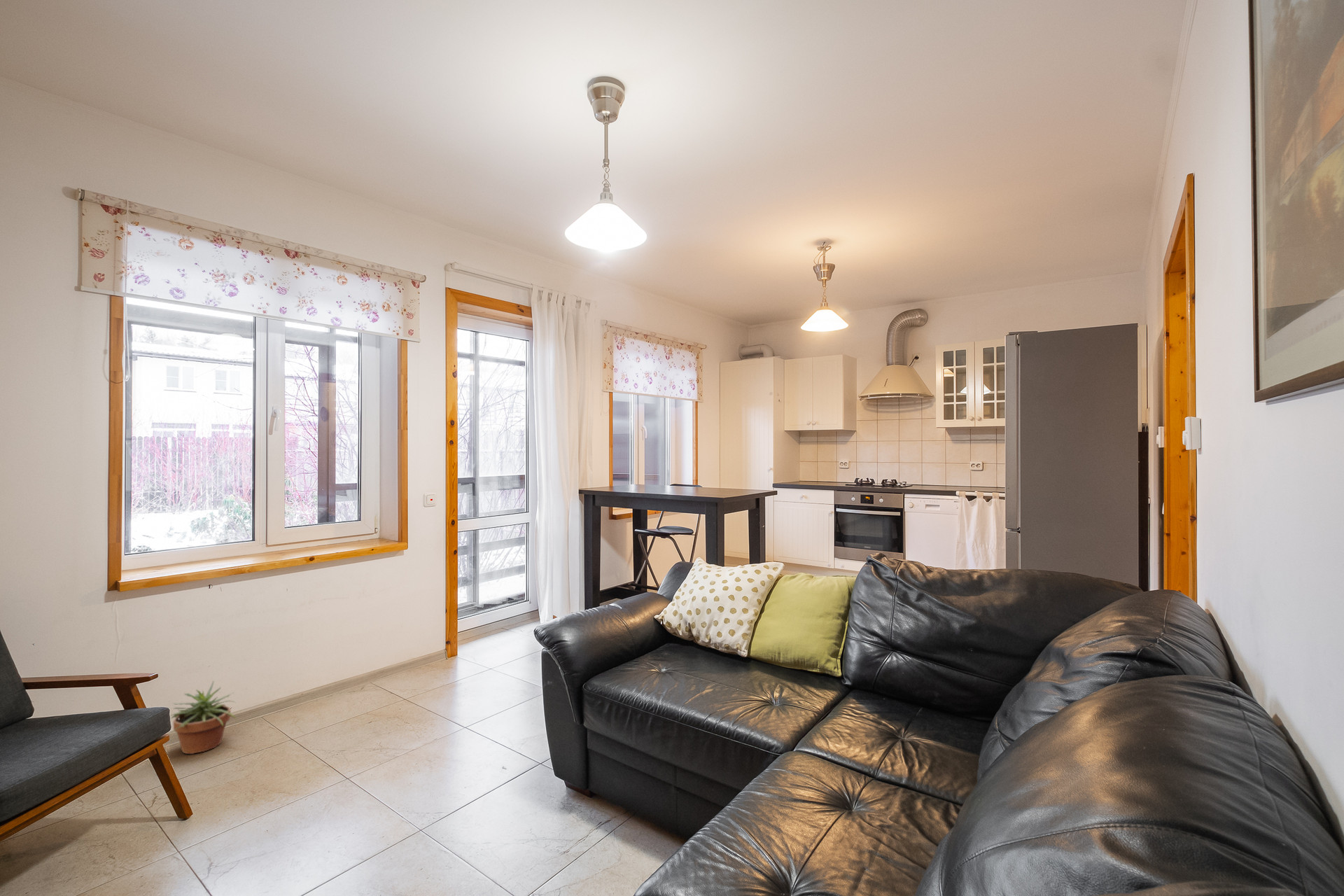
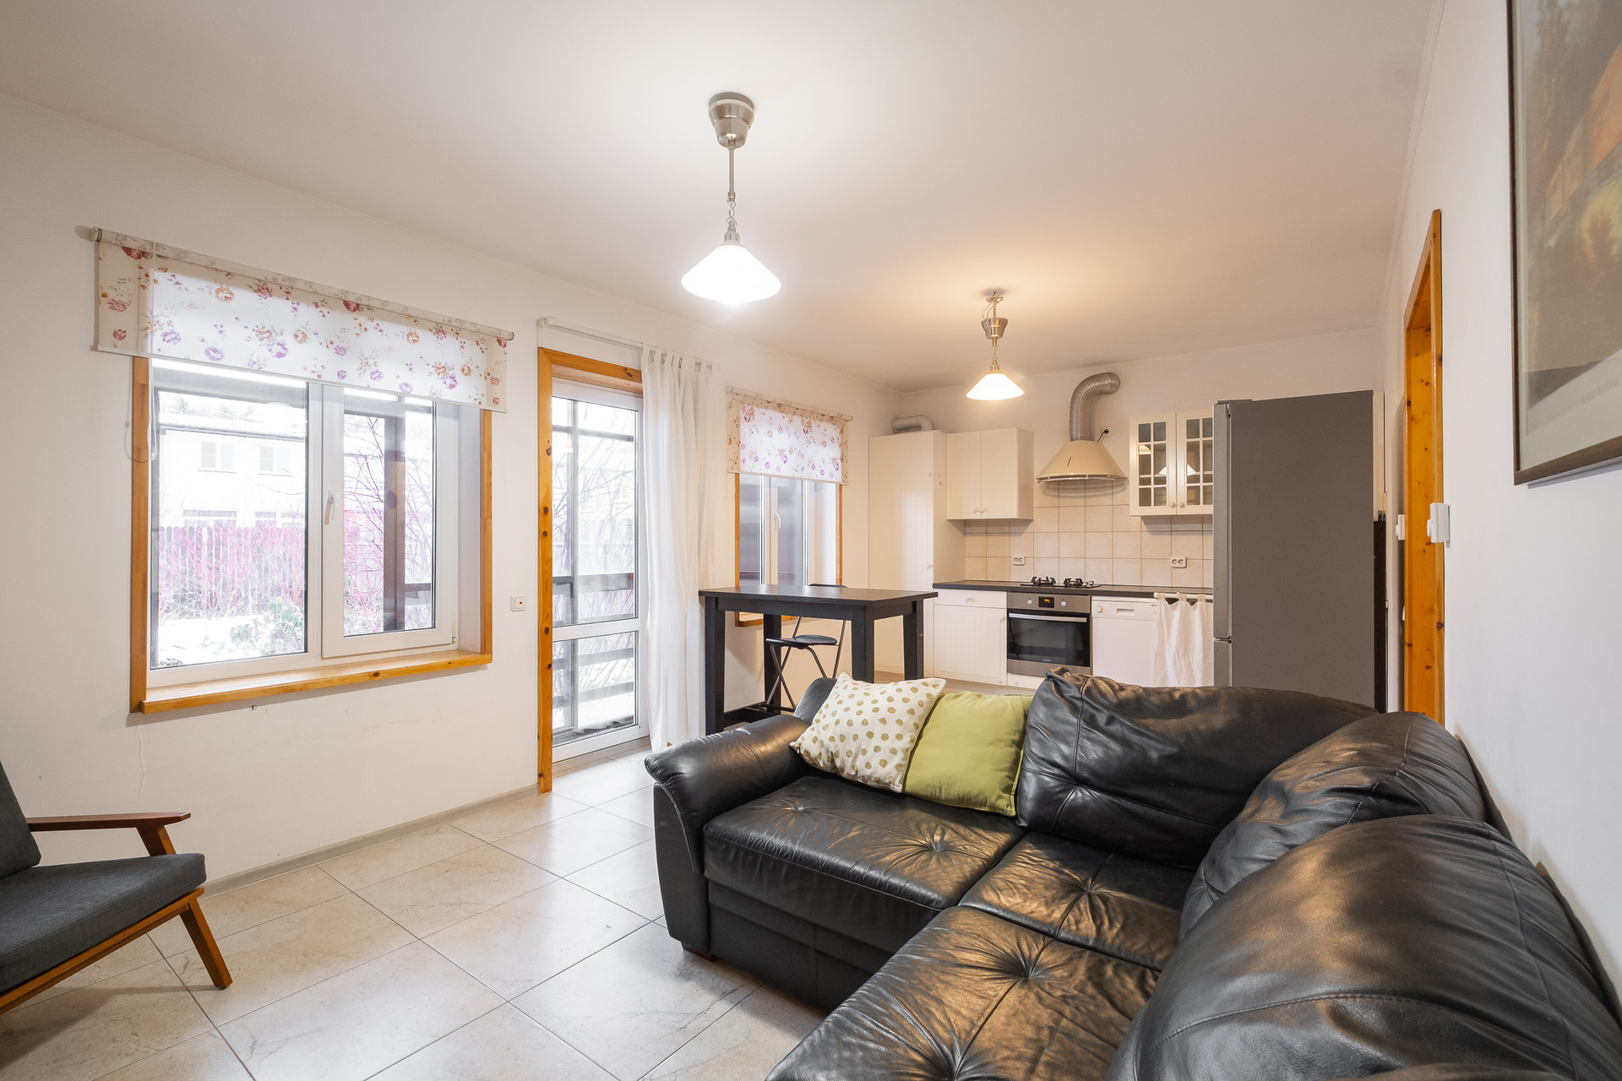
- potted plant (204, 716)
